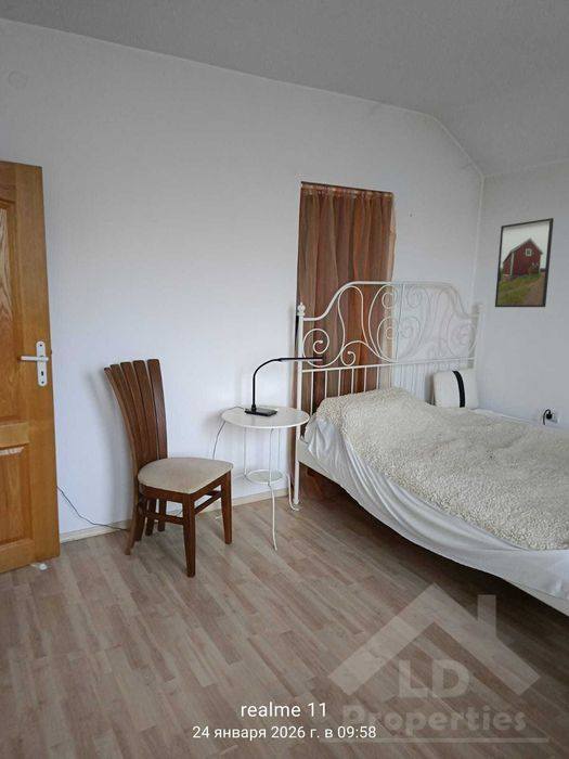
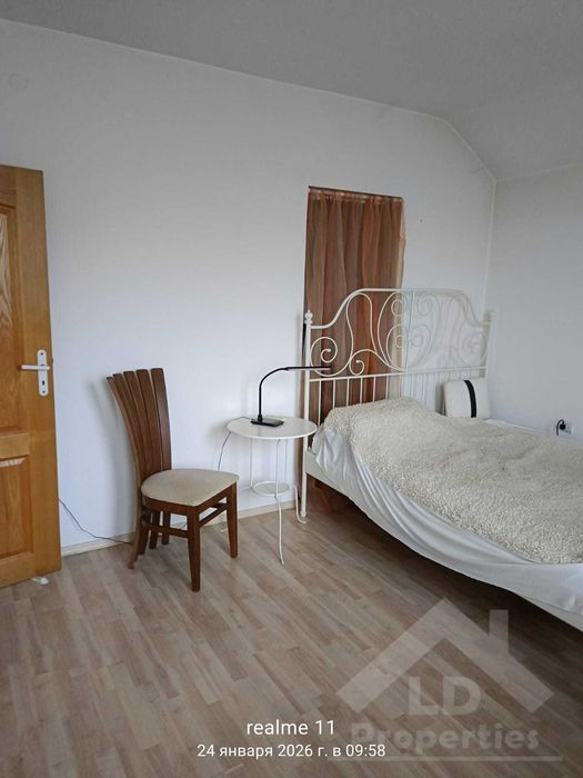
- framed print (522, 265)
